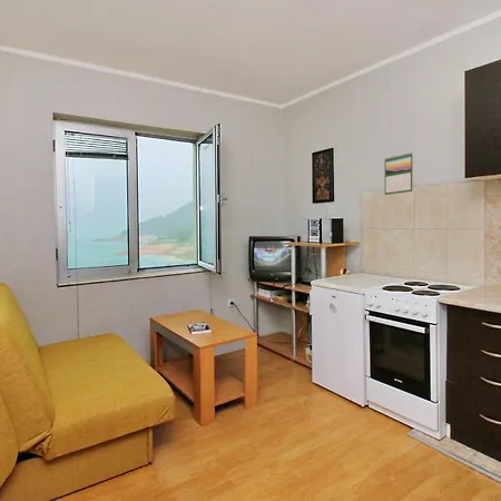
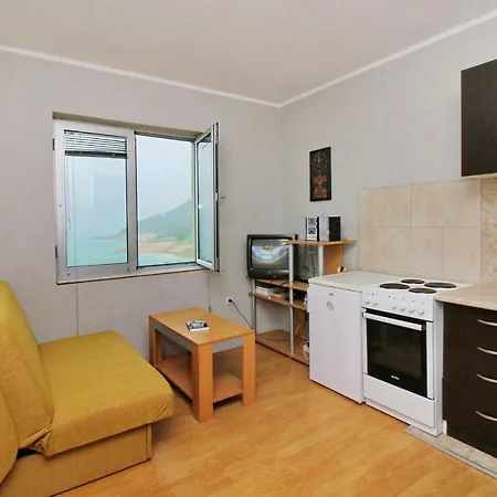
- calendar (397, 174)
